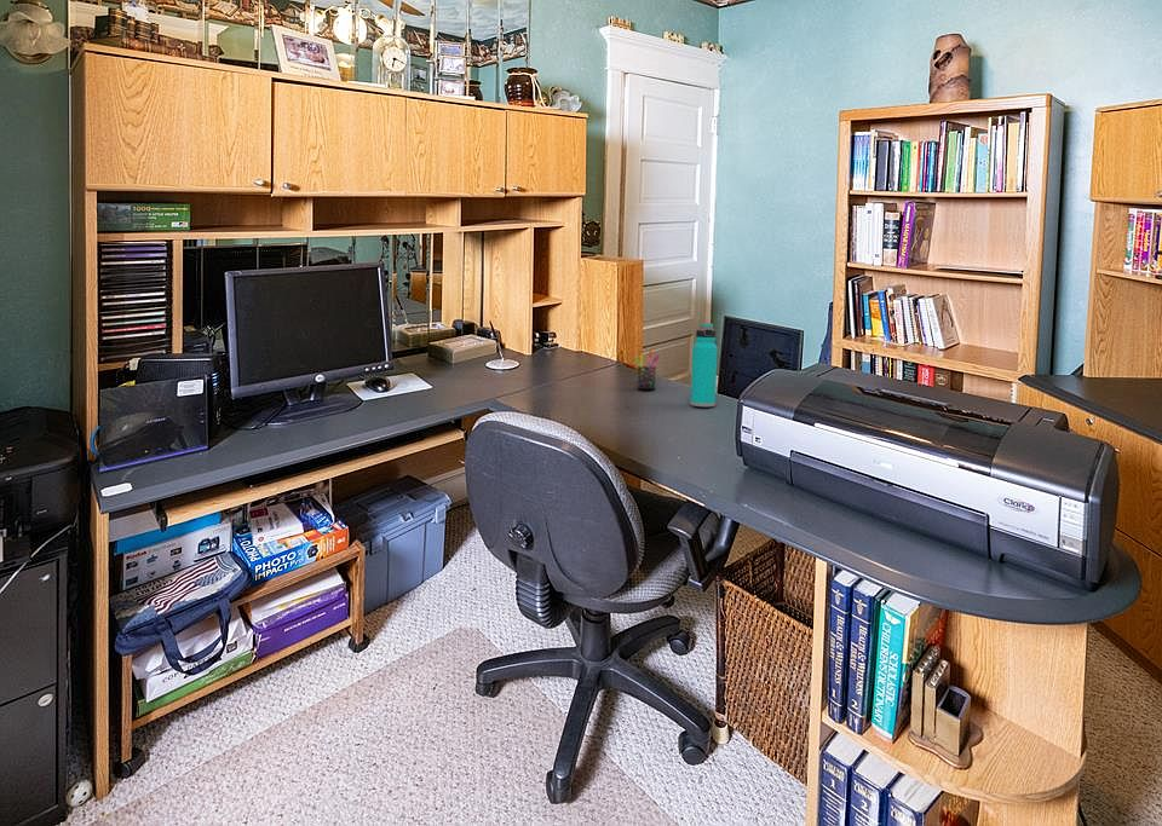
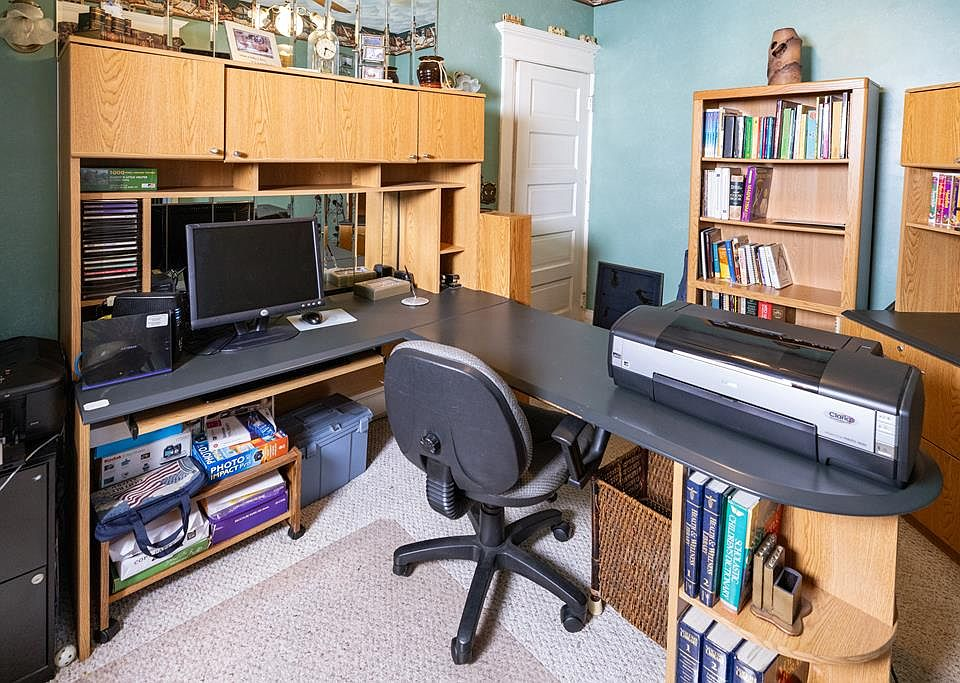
- water bottle (703, 364)
- pen holder (645, 369)
